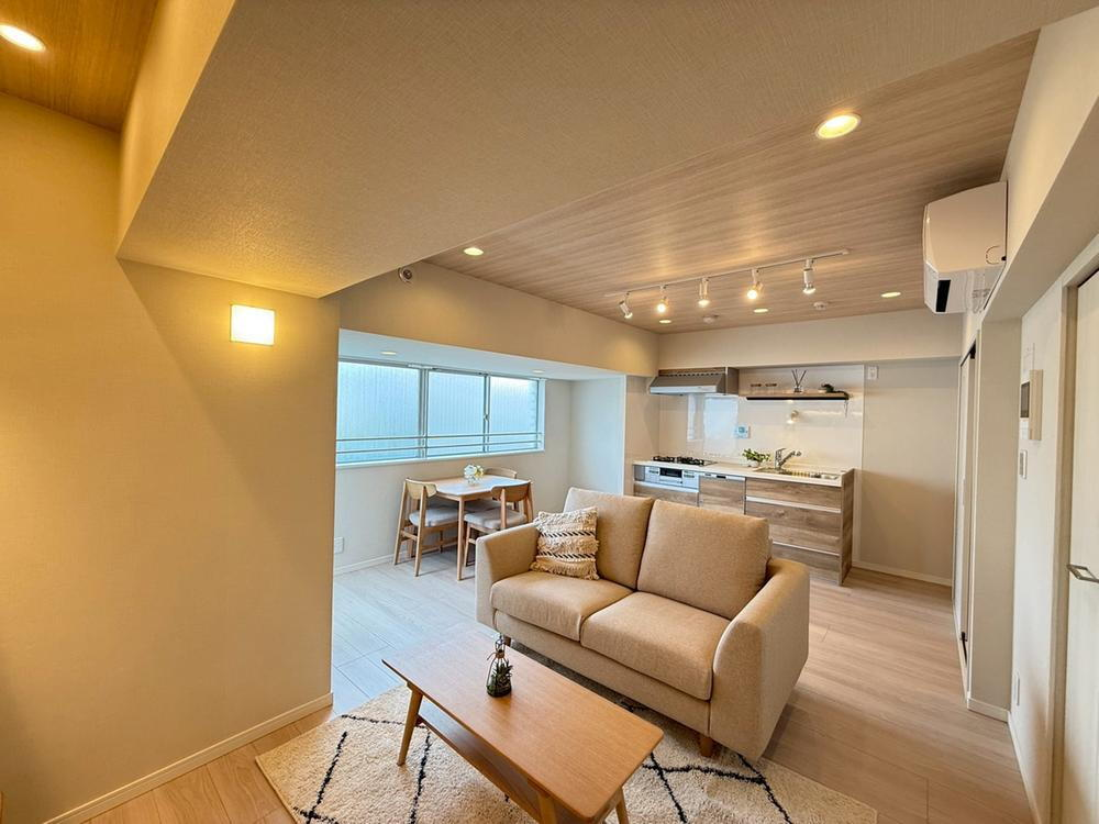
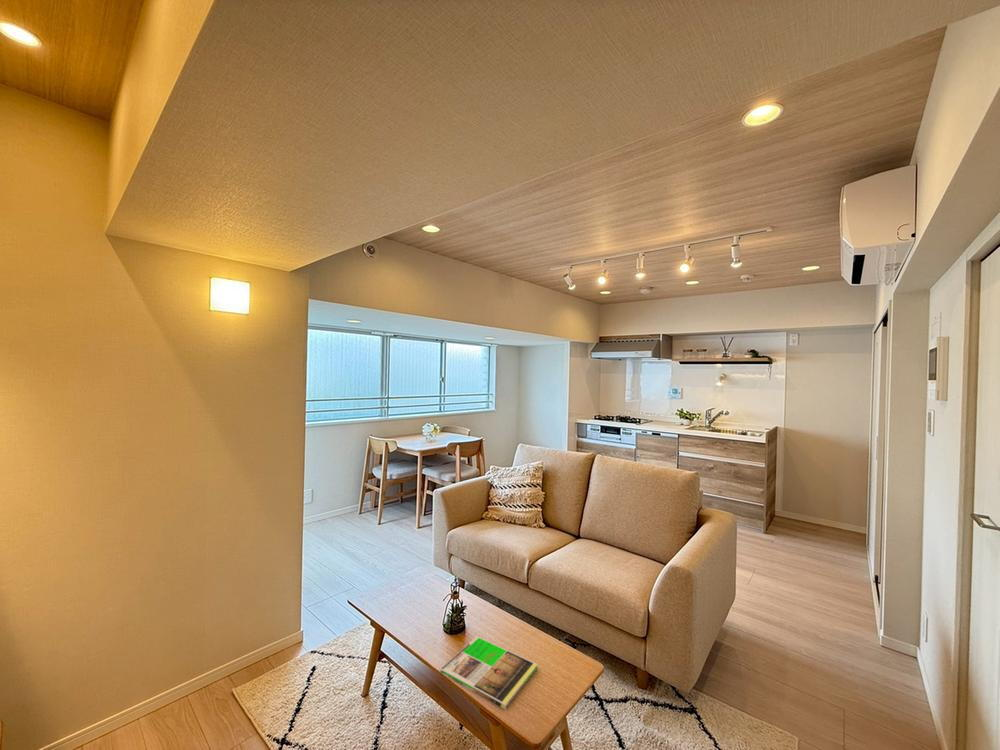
+ magazine (489, 668)
